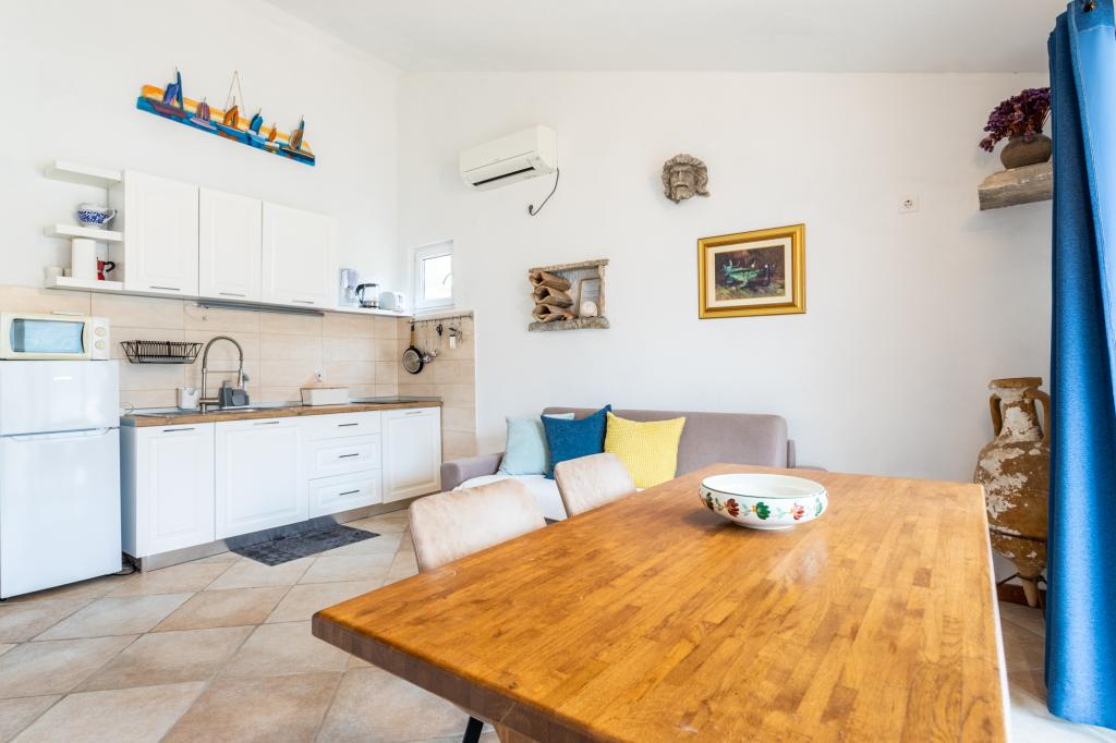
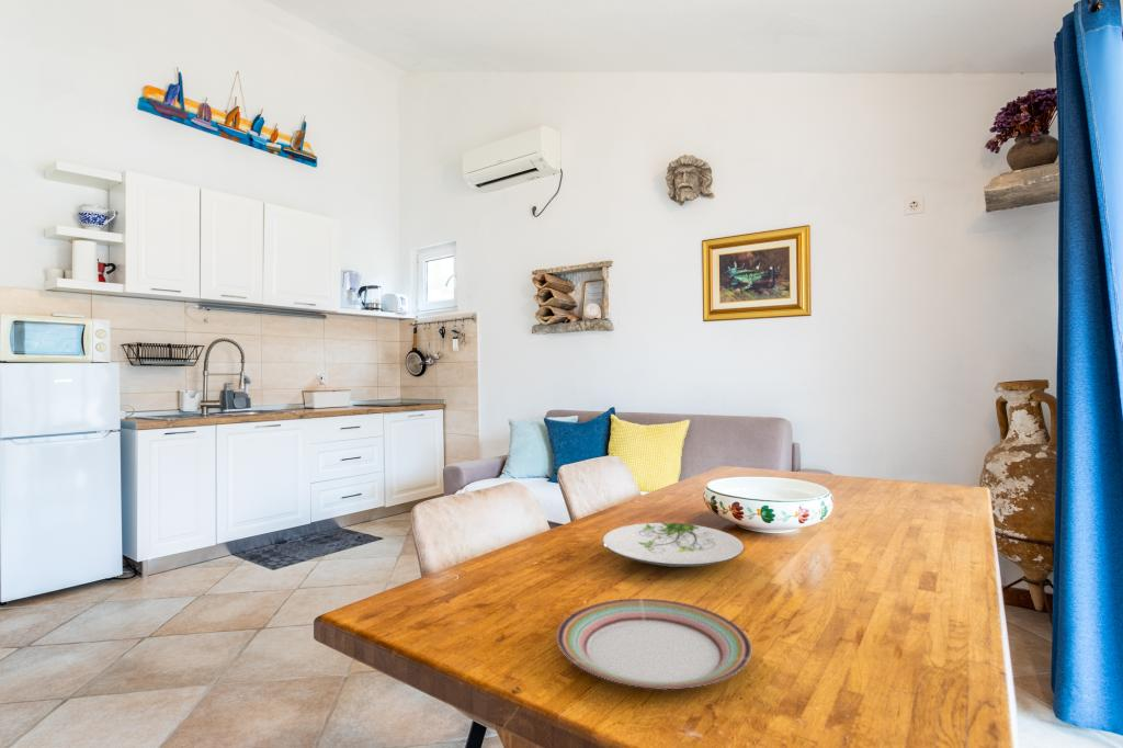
+ plate (671, 549)
+ plate (651, 644)
